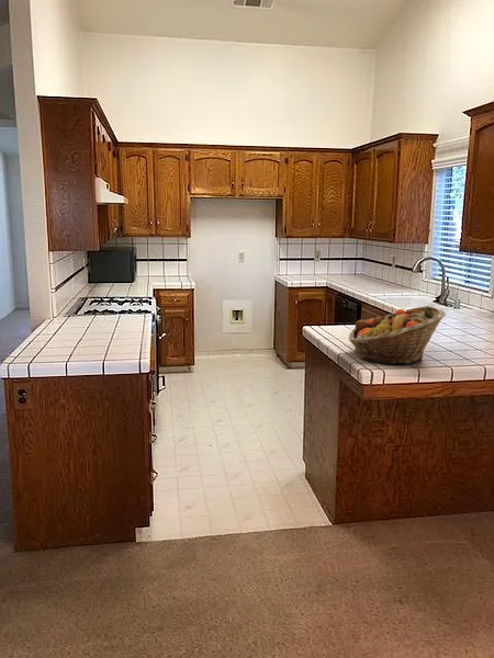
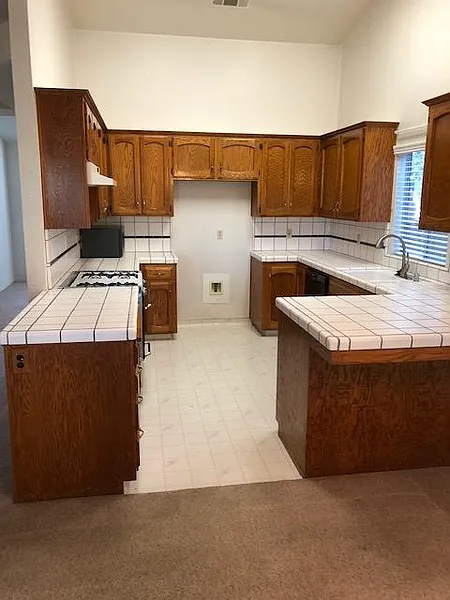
- fruit basket (394, 331)
